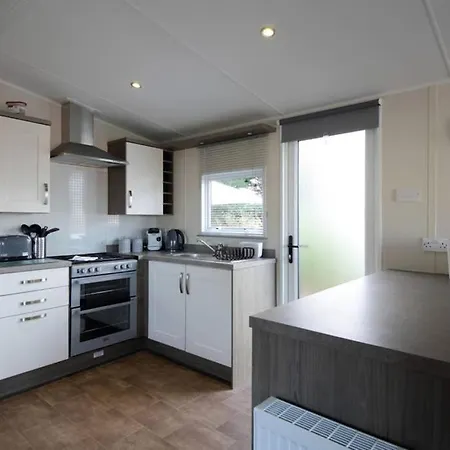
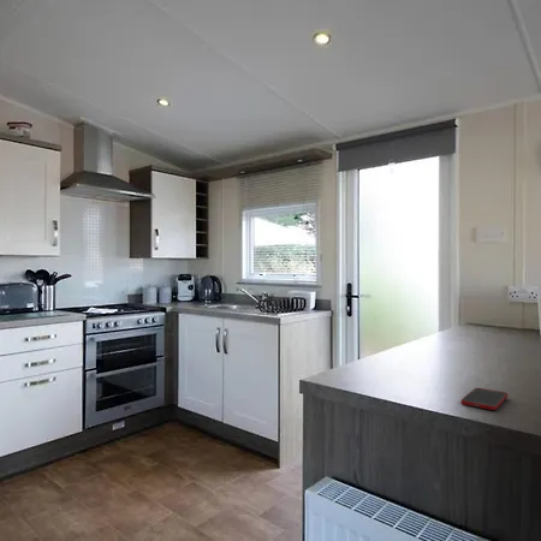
+ cell phone (484, 398)
